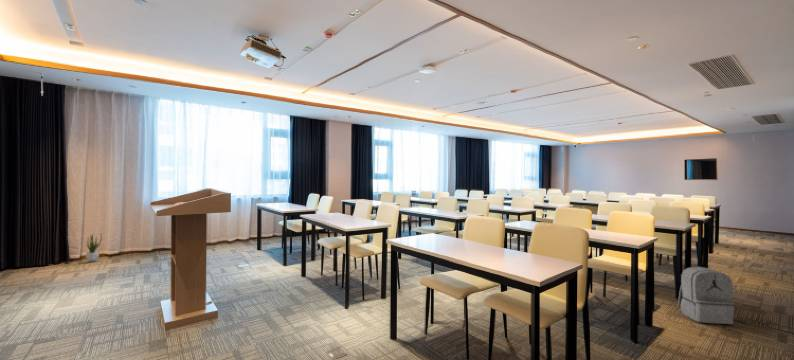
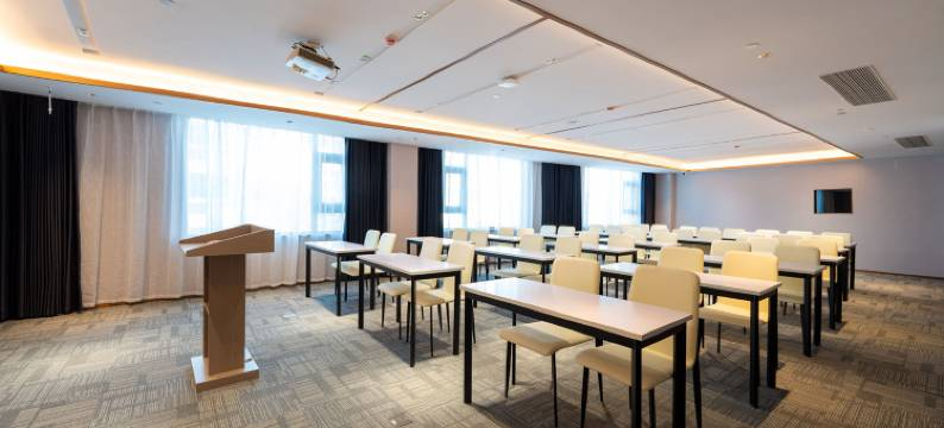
- potted plant (93, 247)
- backpack (703, 292)
